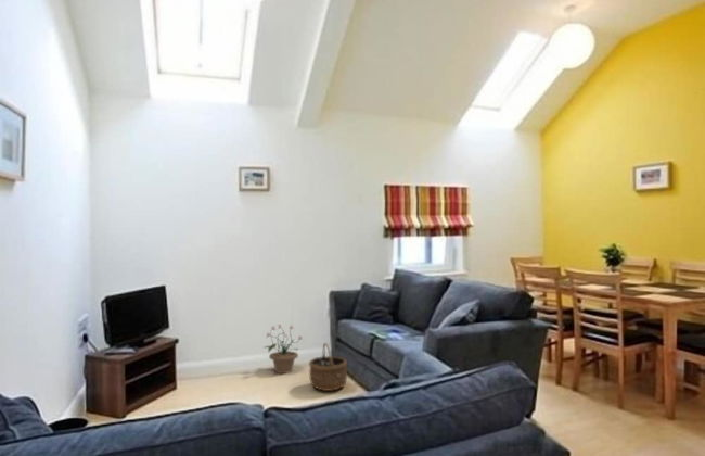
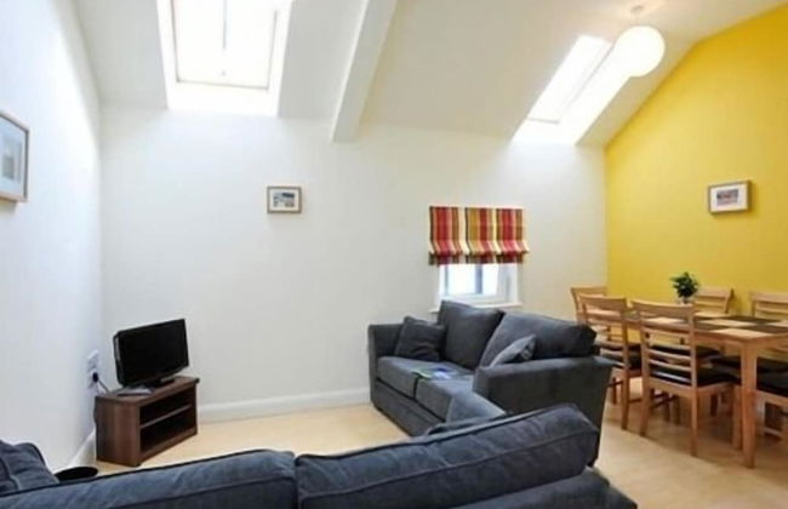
- wicker basket (328, 365)
- potted plant (282, 347)
